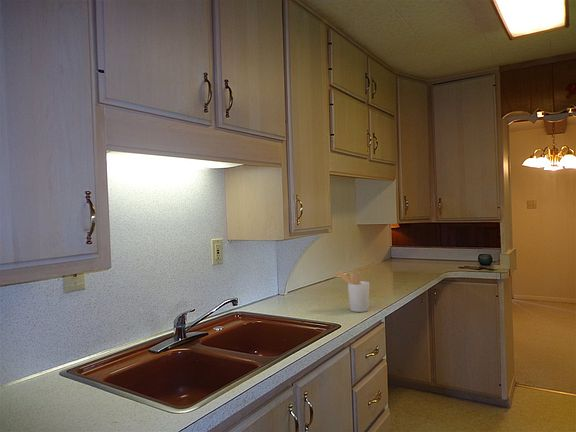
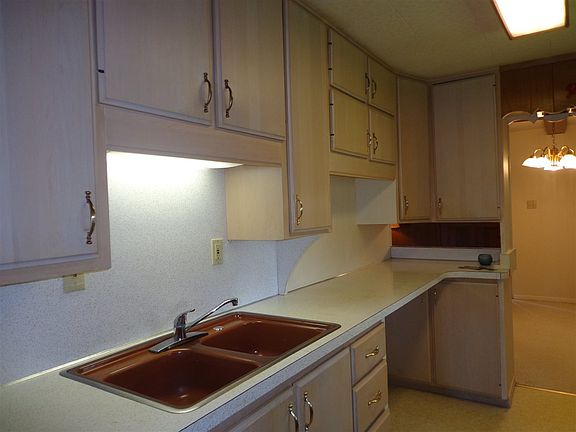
- utensil holder (352, 289)
